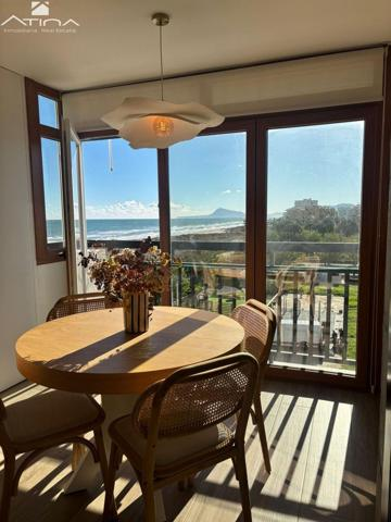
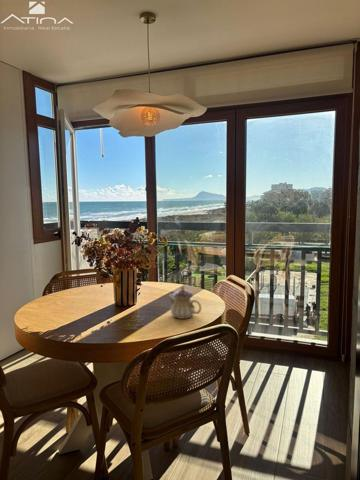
+ teapot (184, 301)
